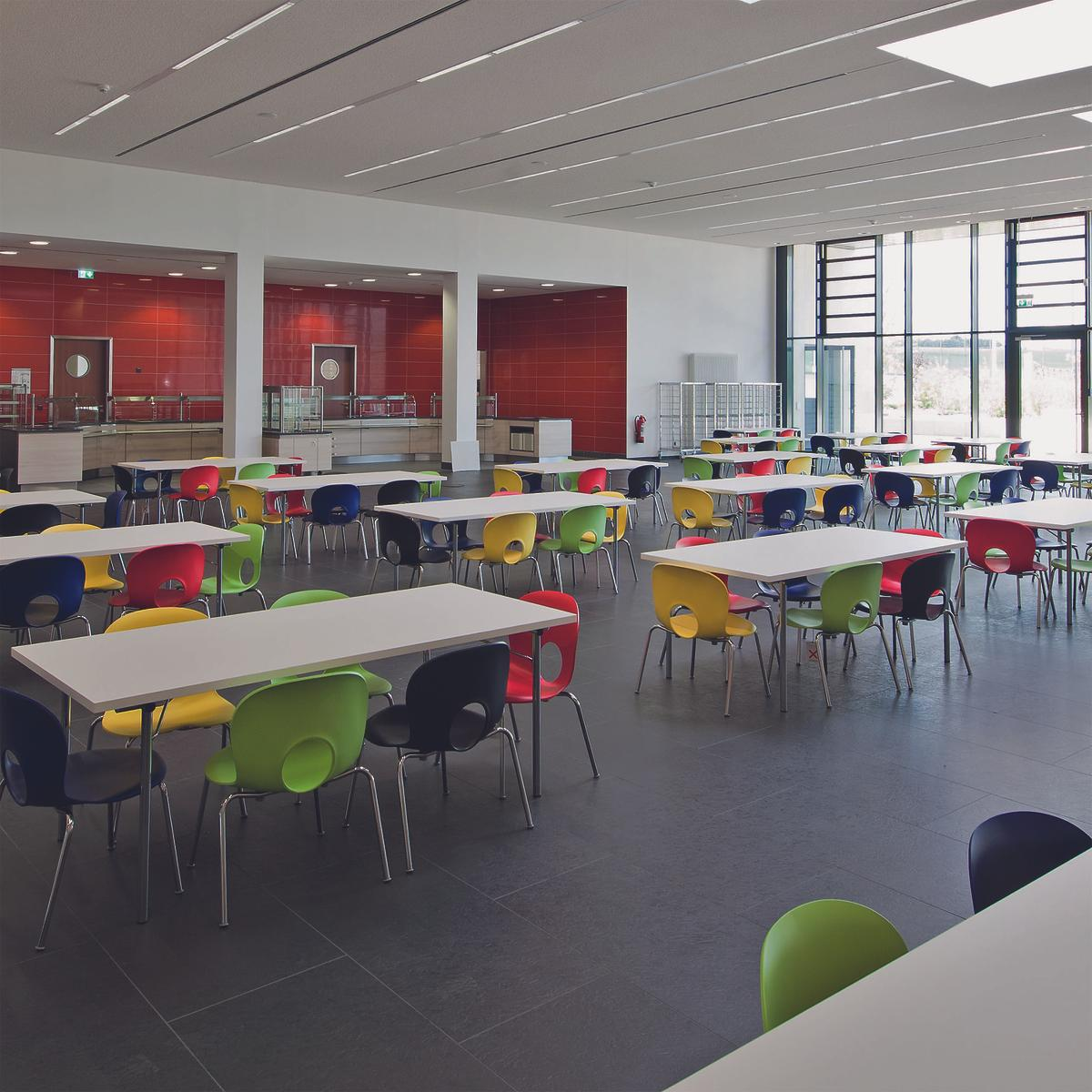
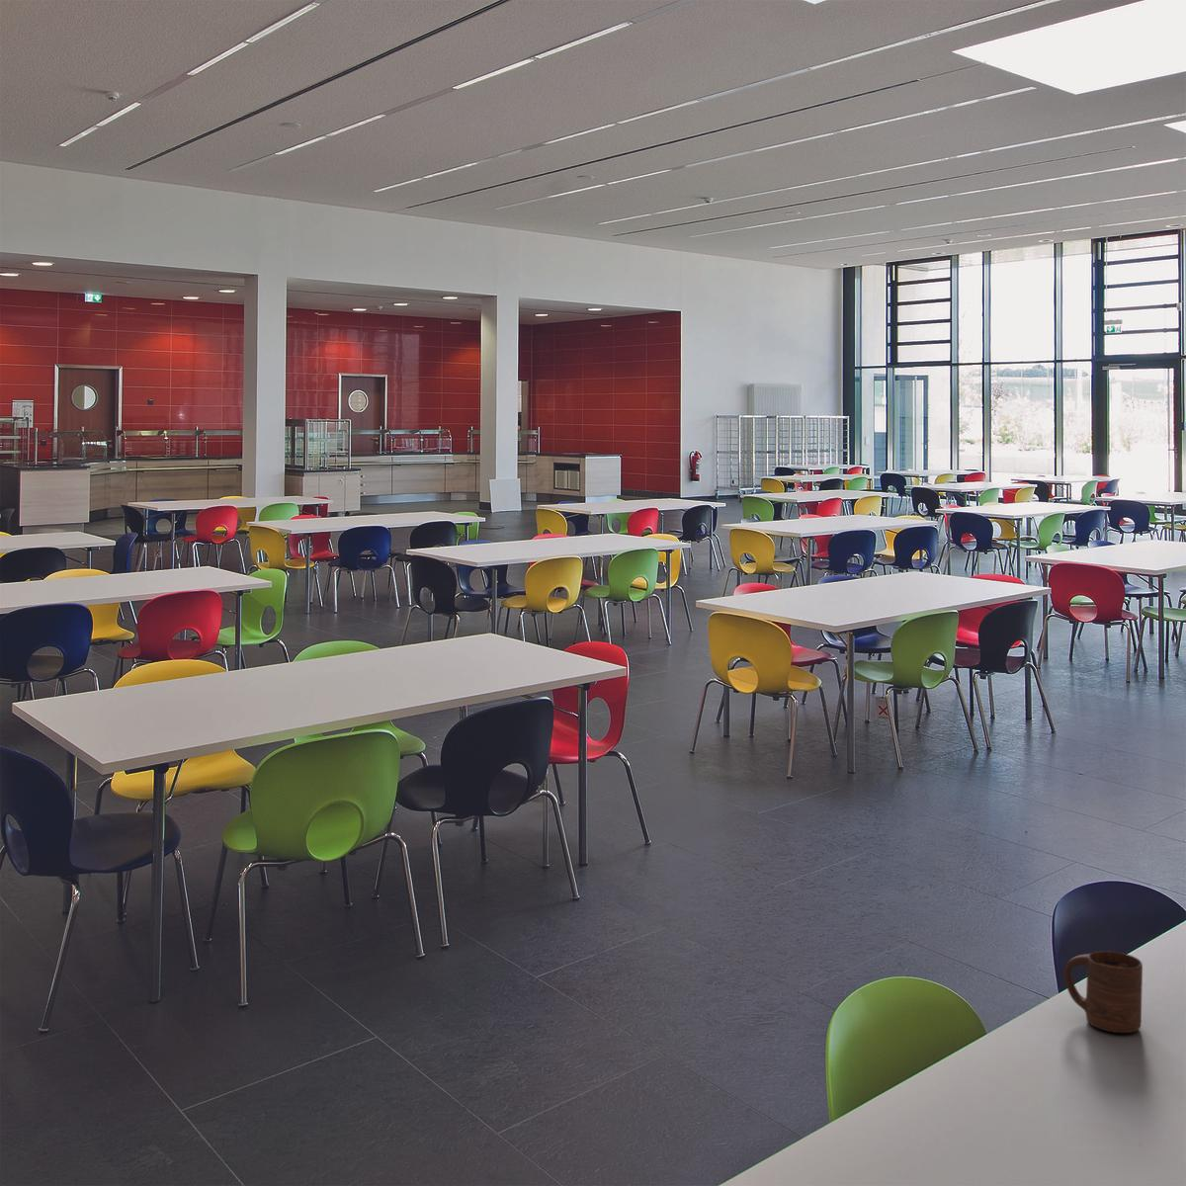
+ cup (1105, 991)
